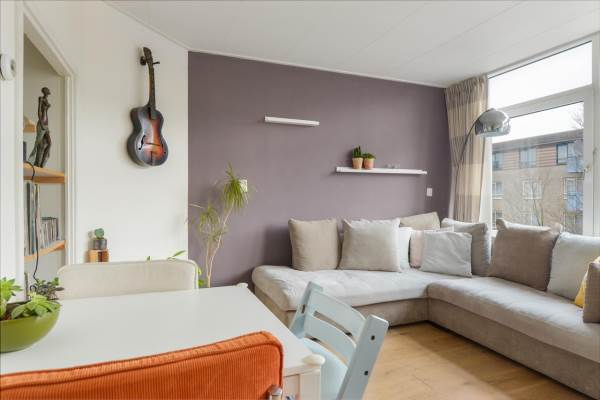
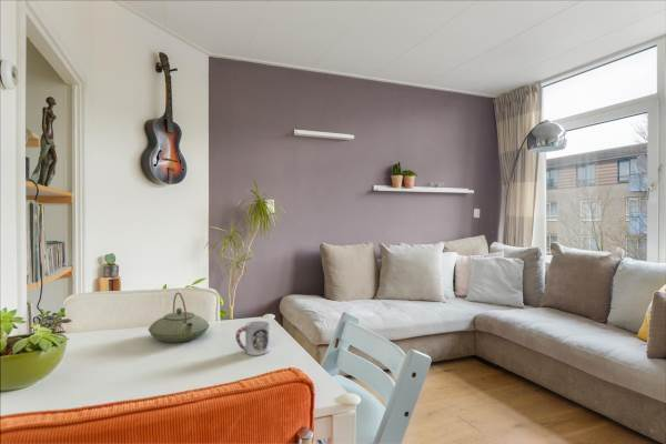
+ cup (252, 337)
+ teapot (180, 315)
